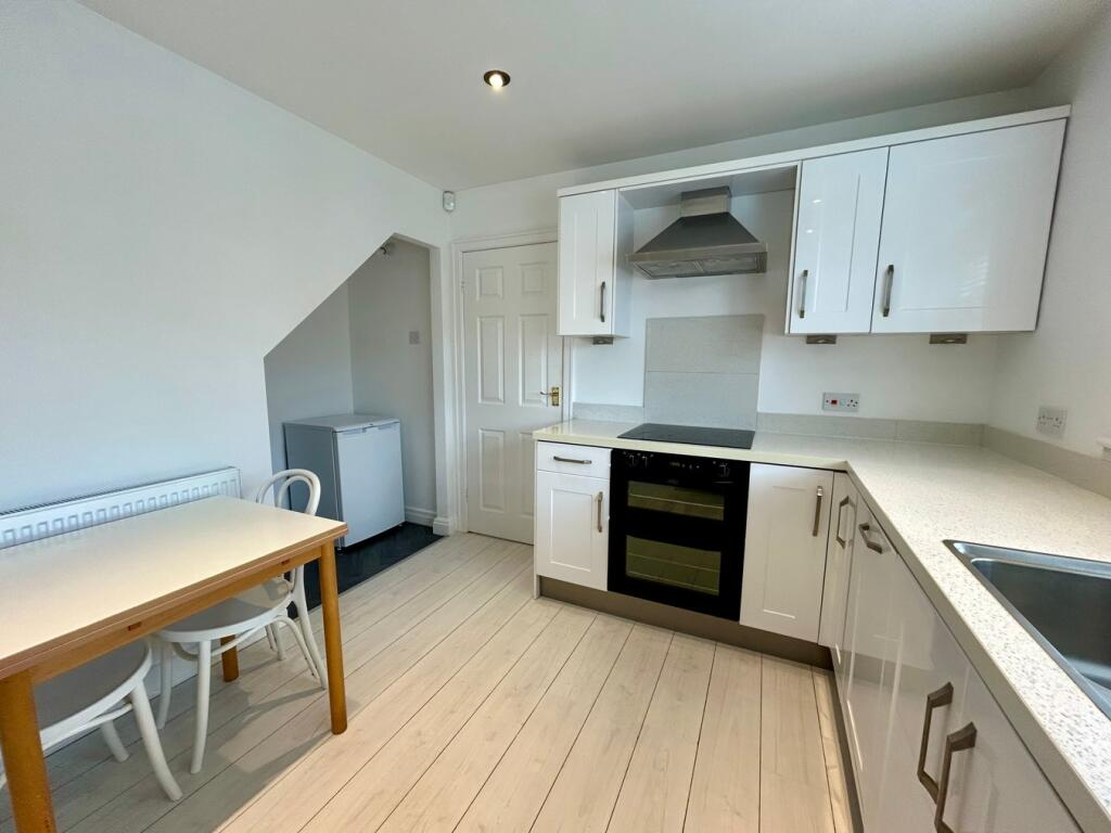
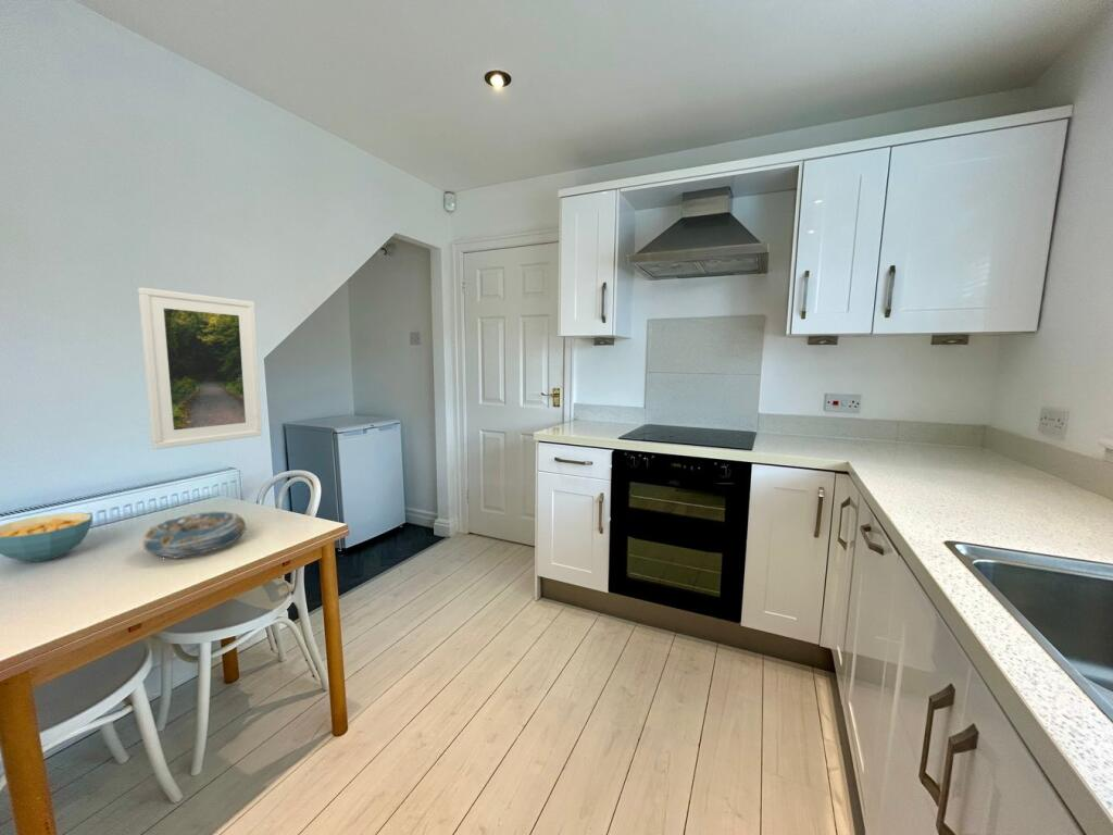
+ decorative bowl (197, 533)
+ cereal bowl (43, 540)
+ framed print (207, 370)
